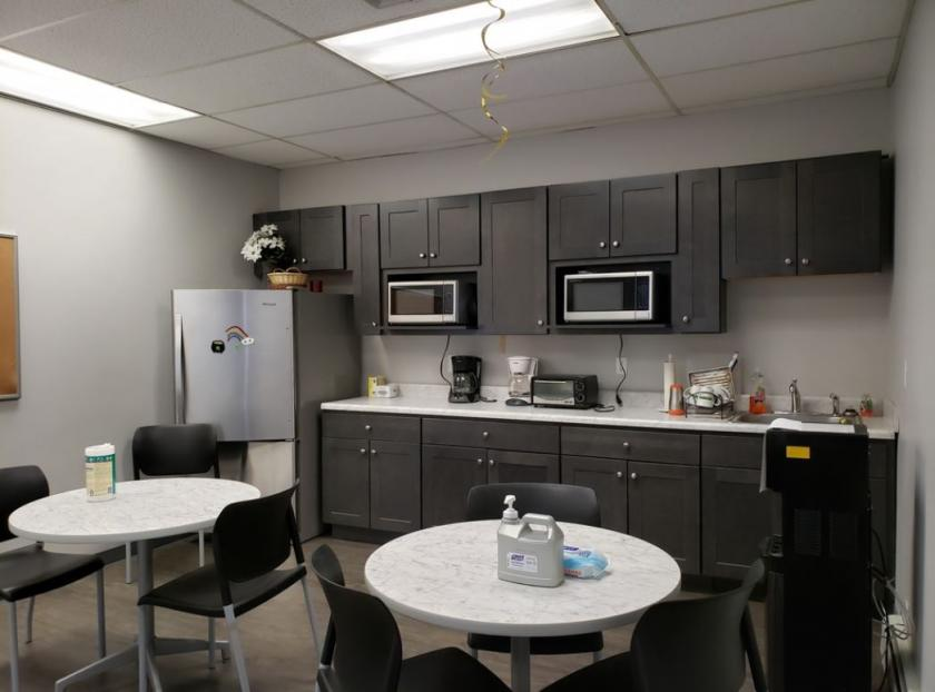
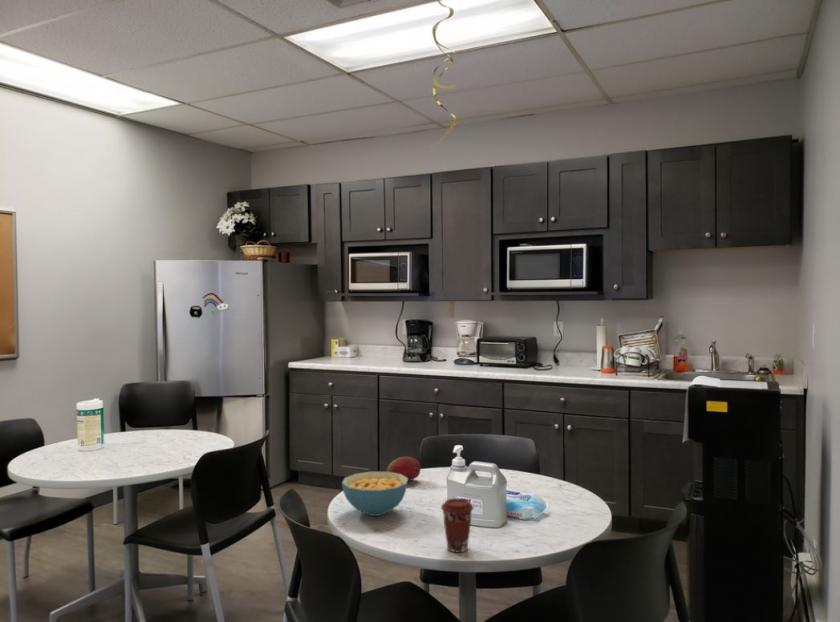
+ fruit (403, 468)
+ coffee cup (457, 525)
+ cereal bowl (375, 496)
